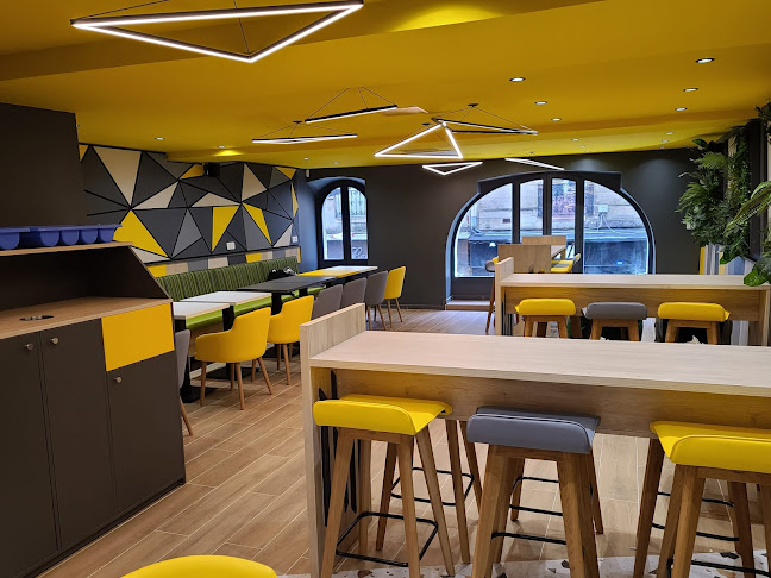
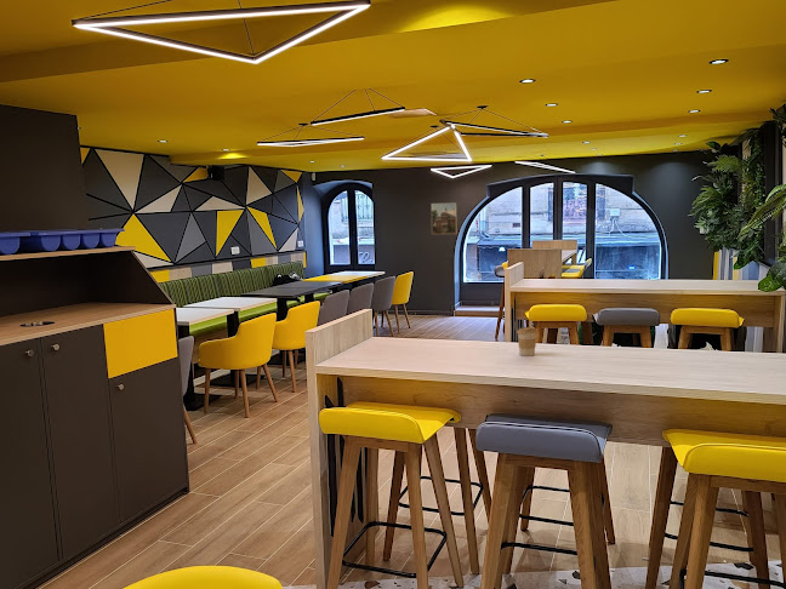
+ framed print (444, 218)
+ coffee cup (526, 341)
